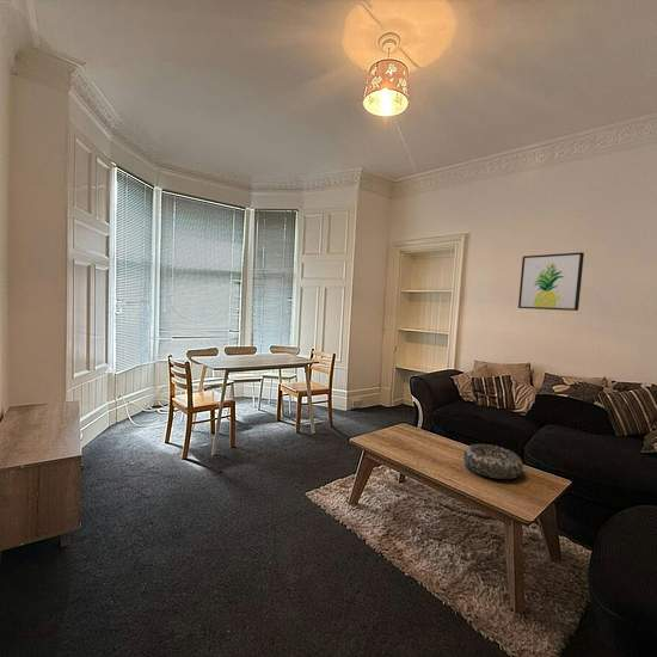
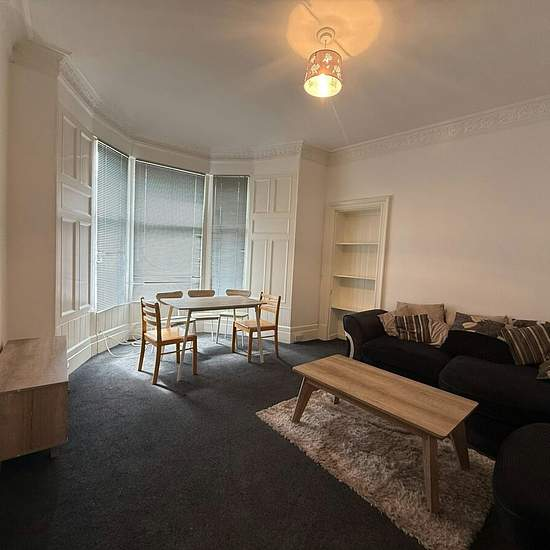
- wall art (548, 282)
- decorative bowl (492, 460)
